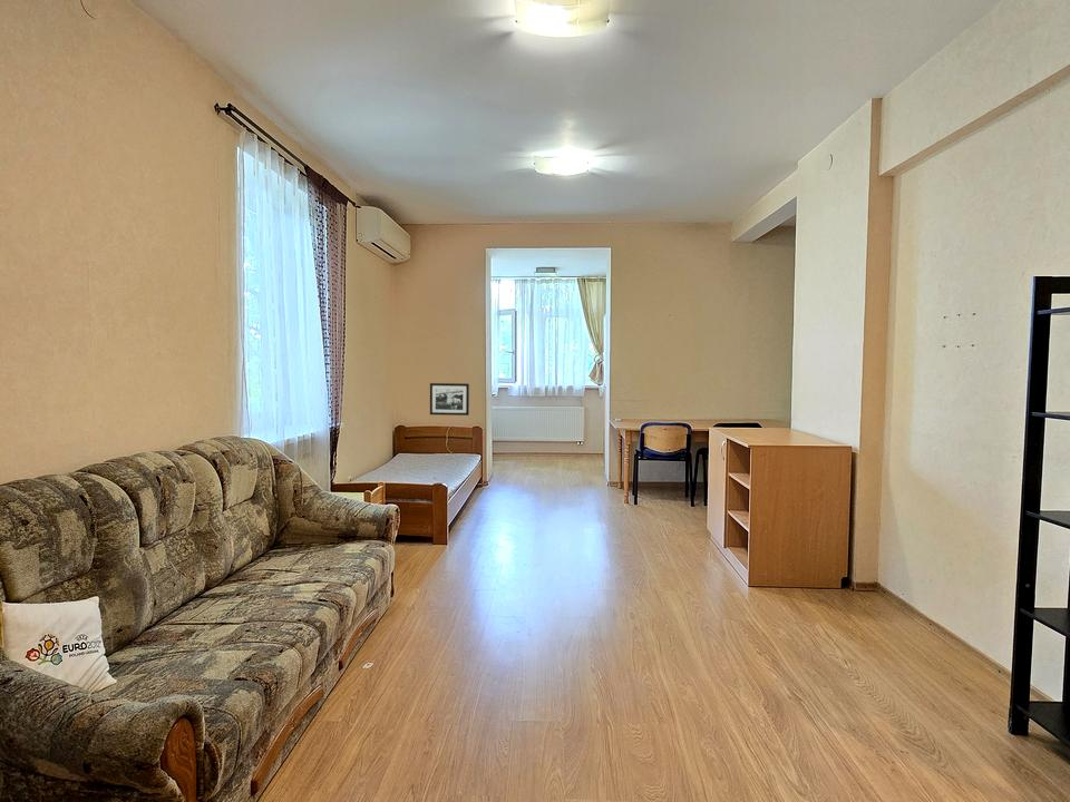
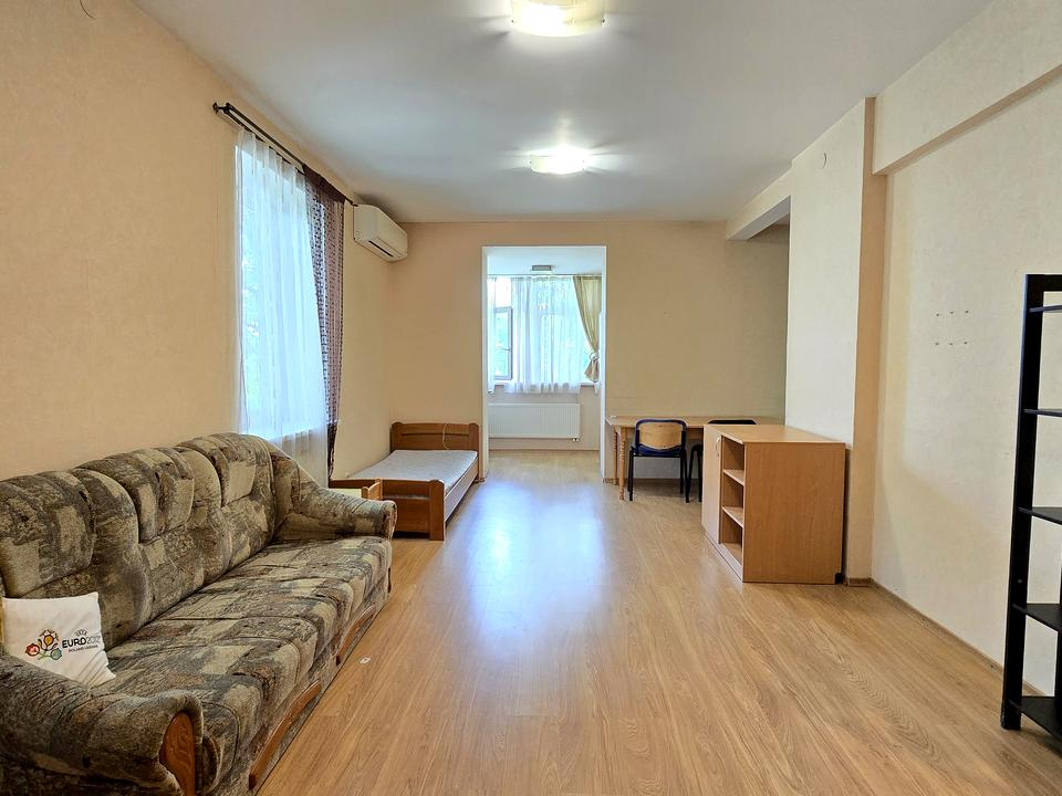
- picture frame (449, 399)
